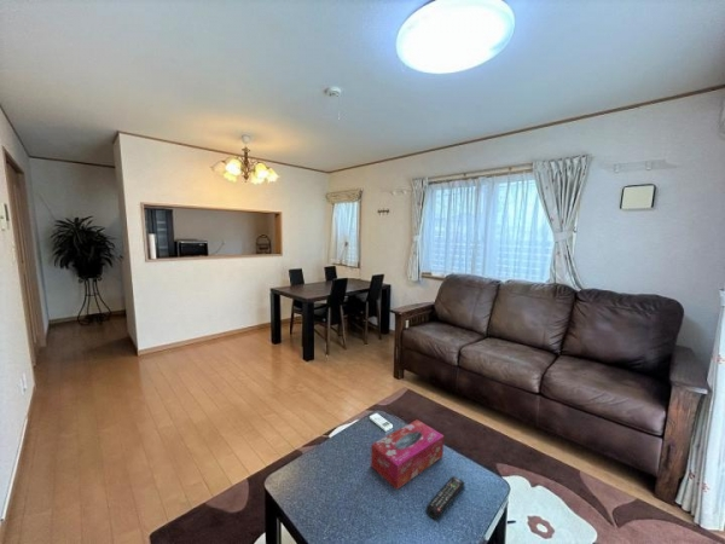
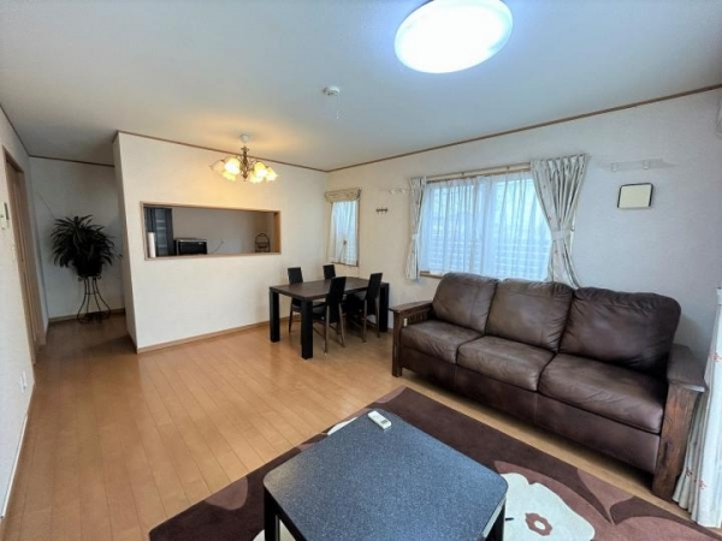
- remote control (446, 496)
- tissue box (407, 450)
